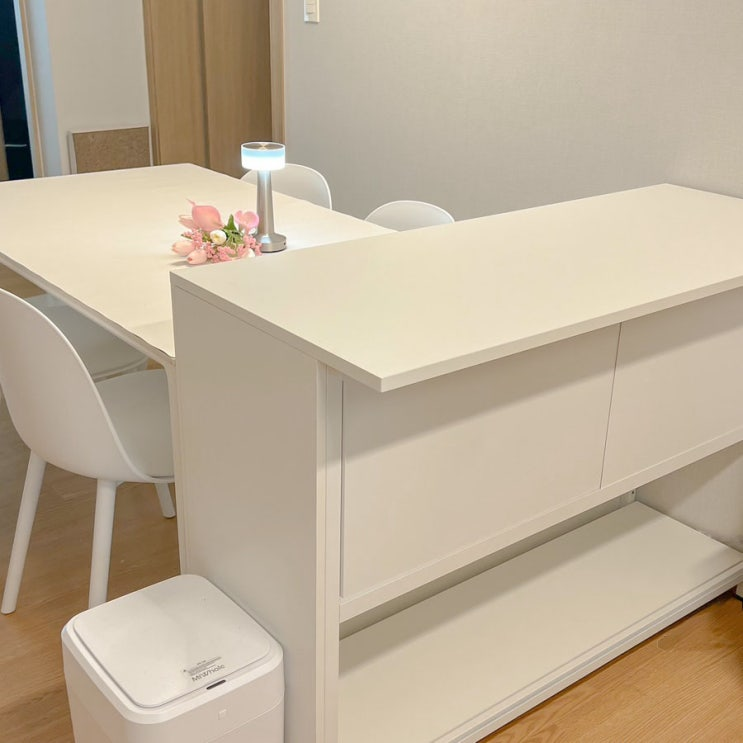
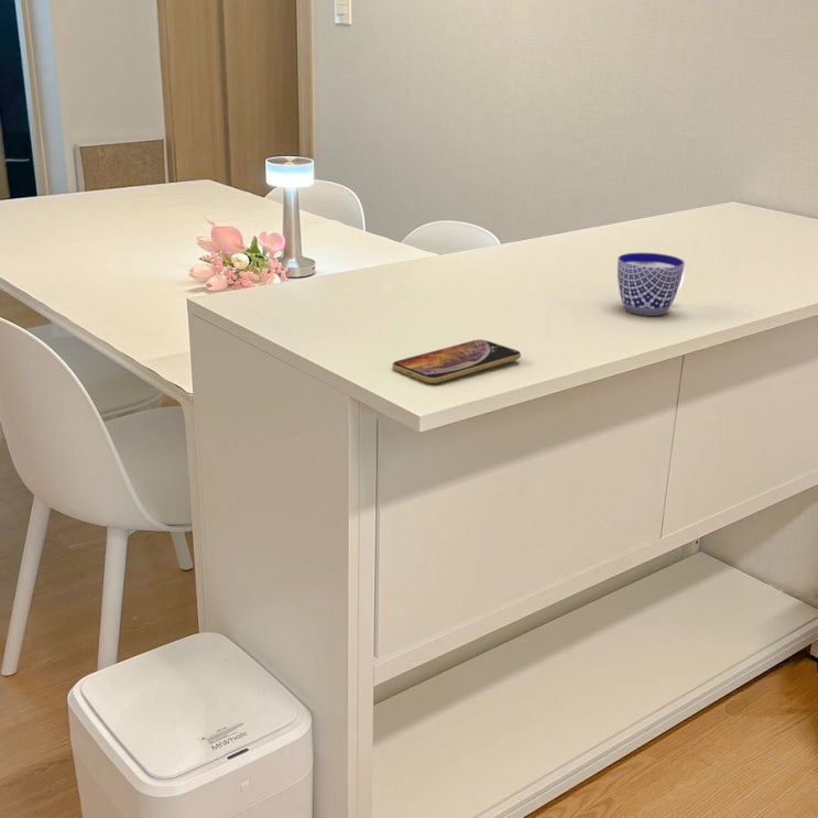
+ cup (654, 283)
+ smartphone (457, 360)
